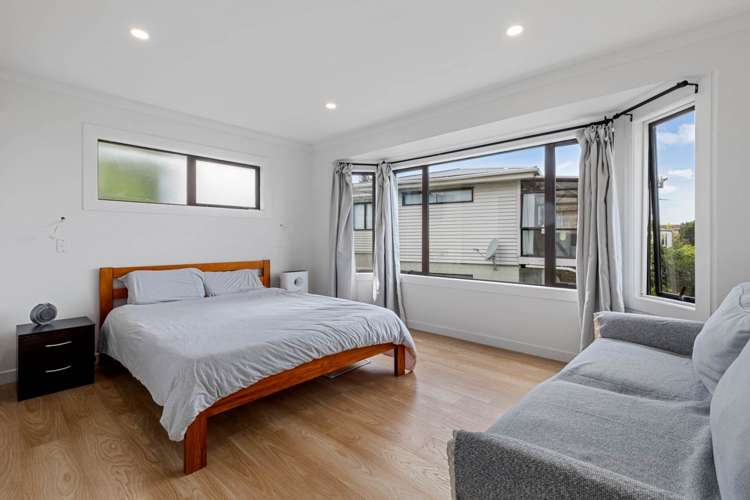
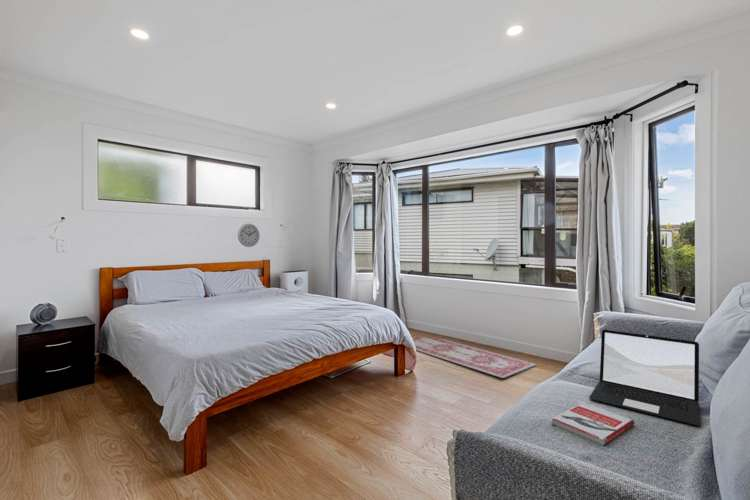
+ wall clock (249, 235)
+ rug (442, 347)
+ laptop (643, 371)
+ book (592, 422)
